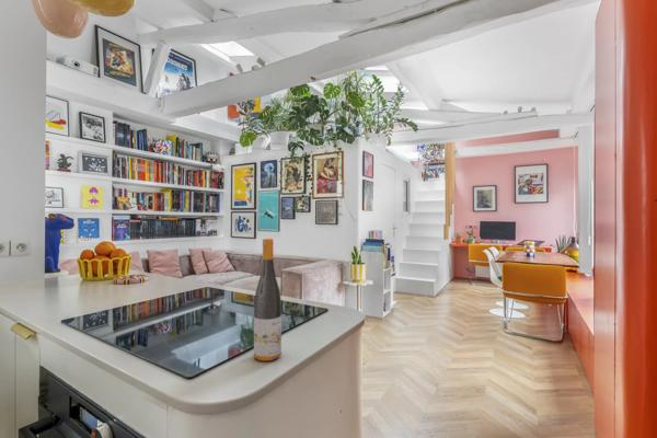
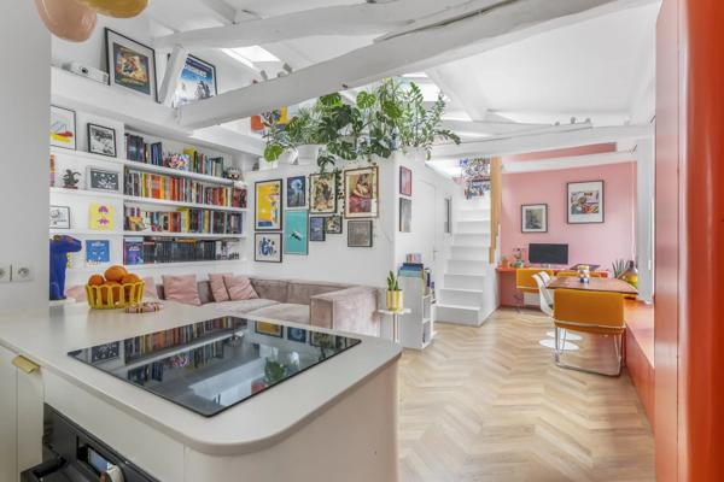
- wine bottle (267, 297)
